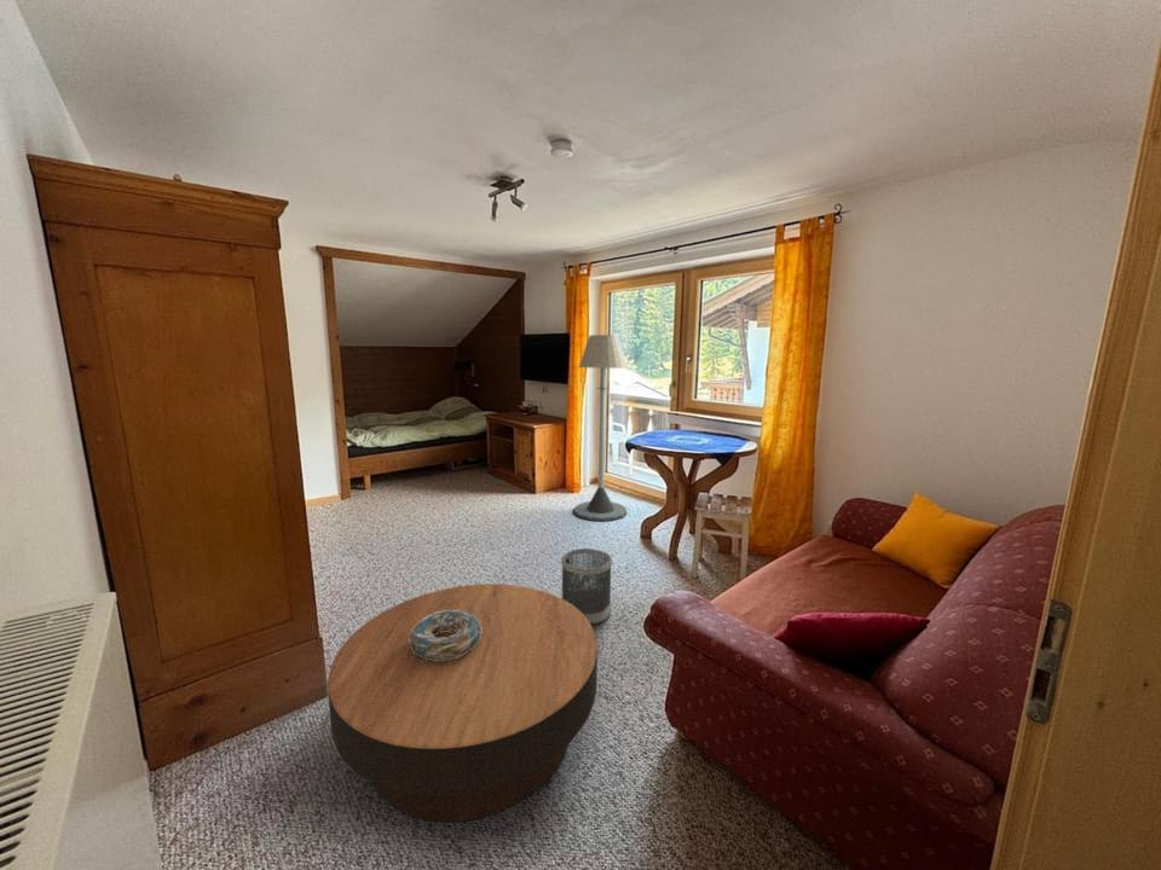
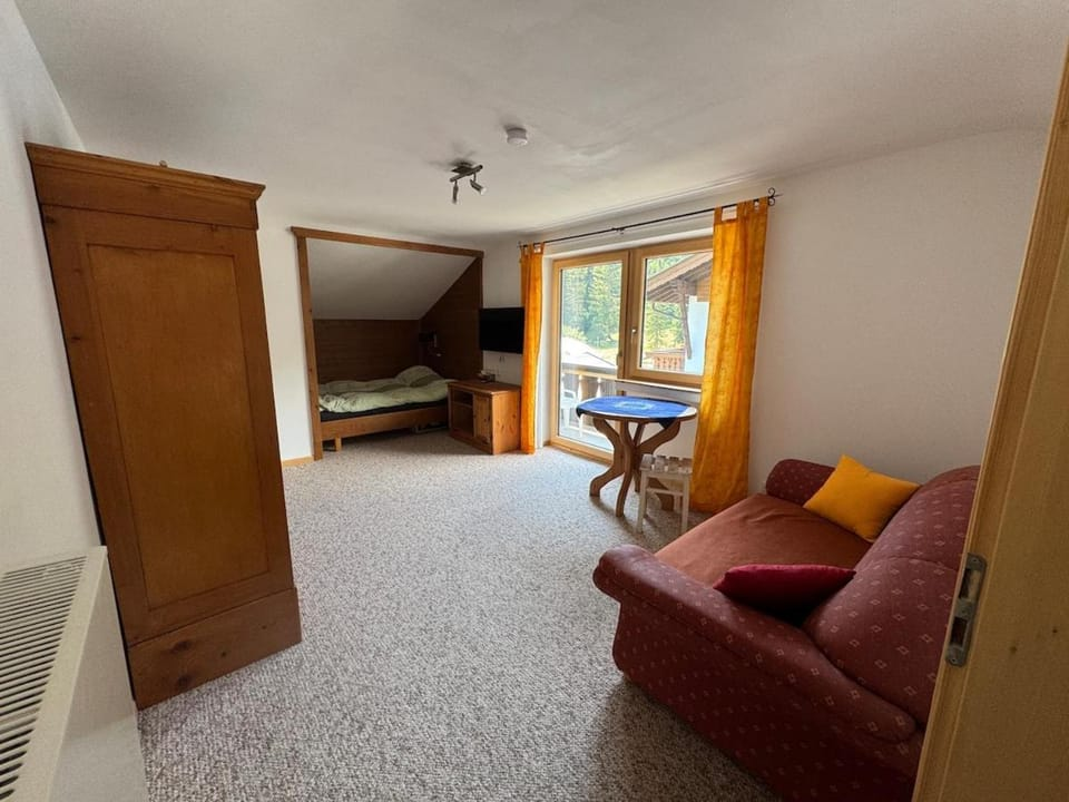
- floor lamp (601, 425)
- decorative bowl (445, 631)
- coffee table (472, 686)
- wastebasket (585, 585)
